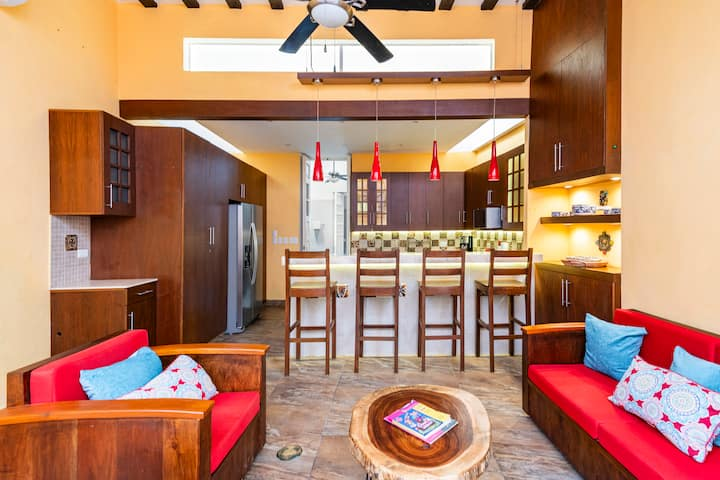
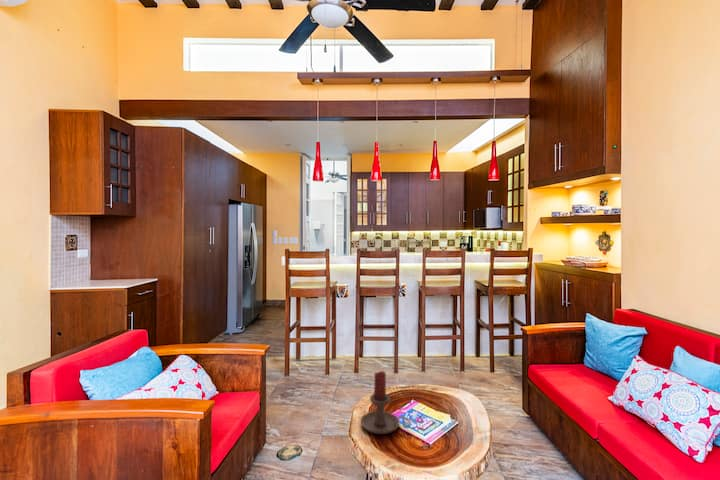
+ candle holder (385, 399)
